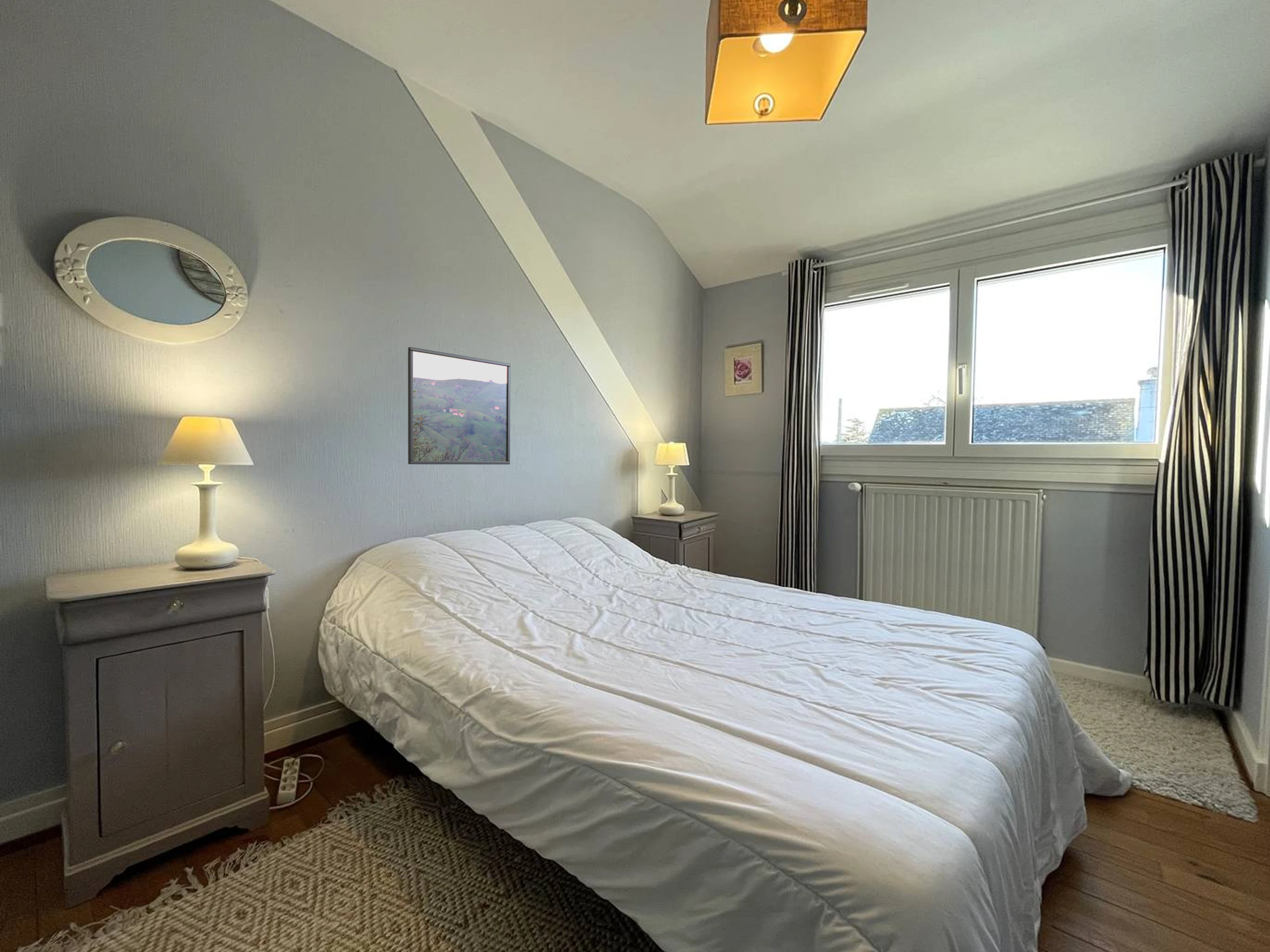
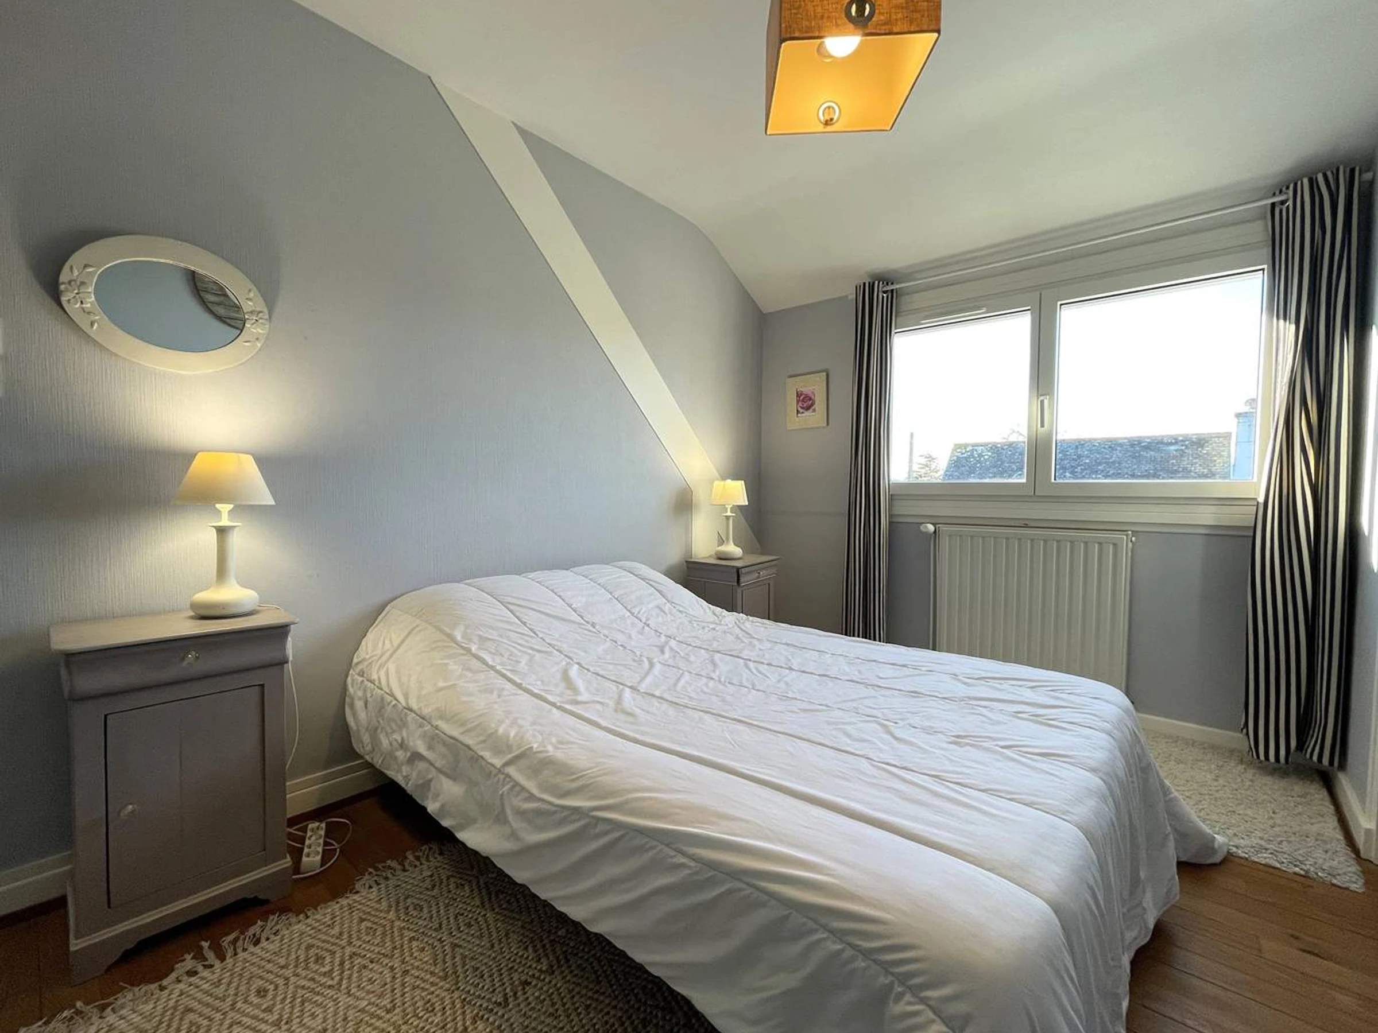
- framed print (462, 410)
